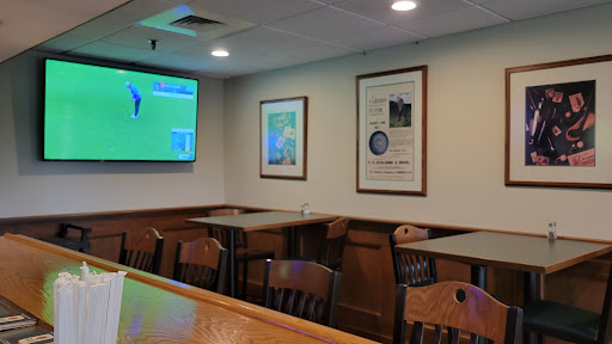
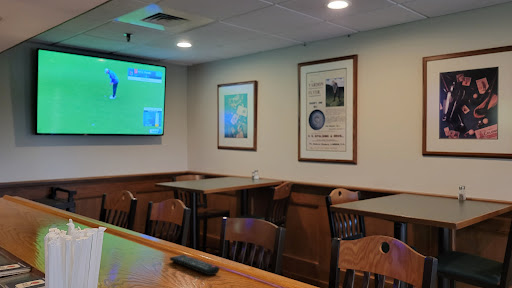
+ remote control (193, 264)
